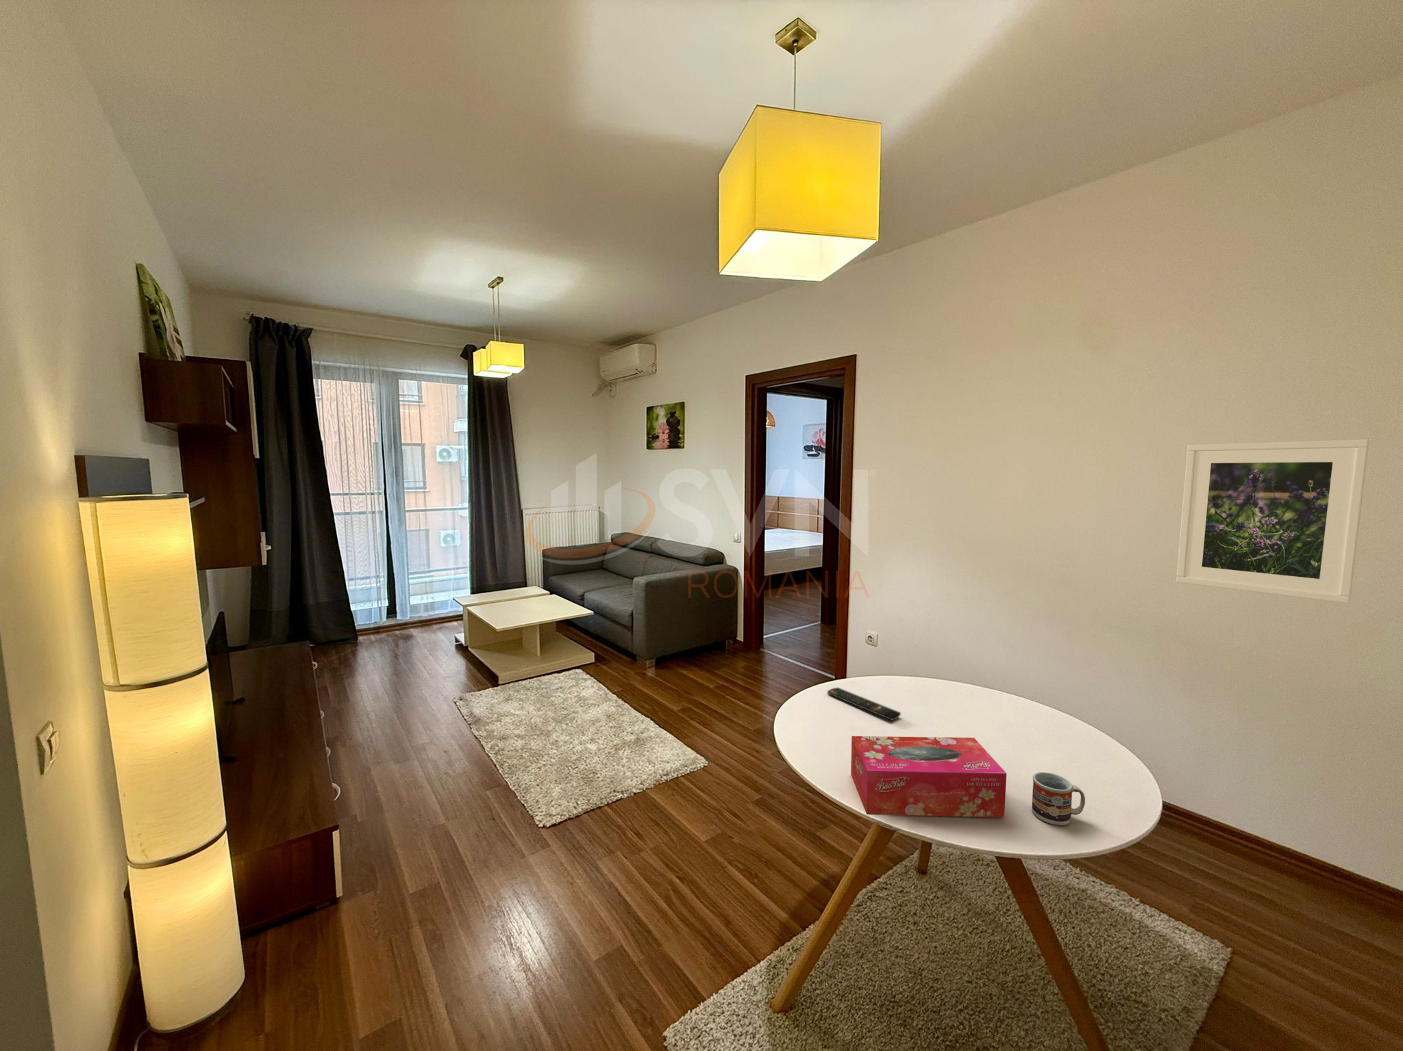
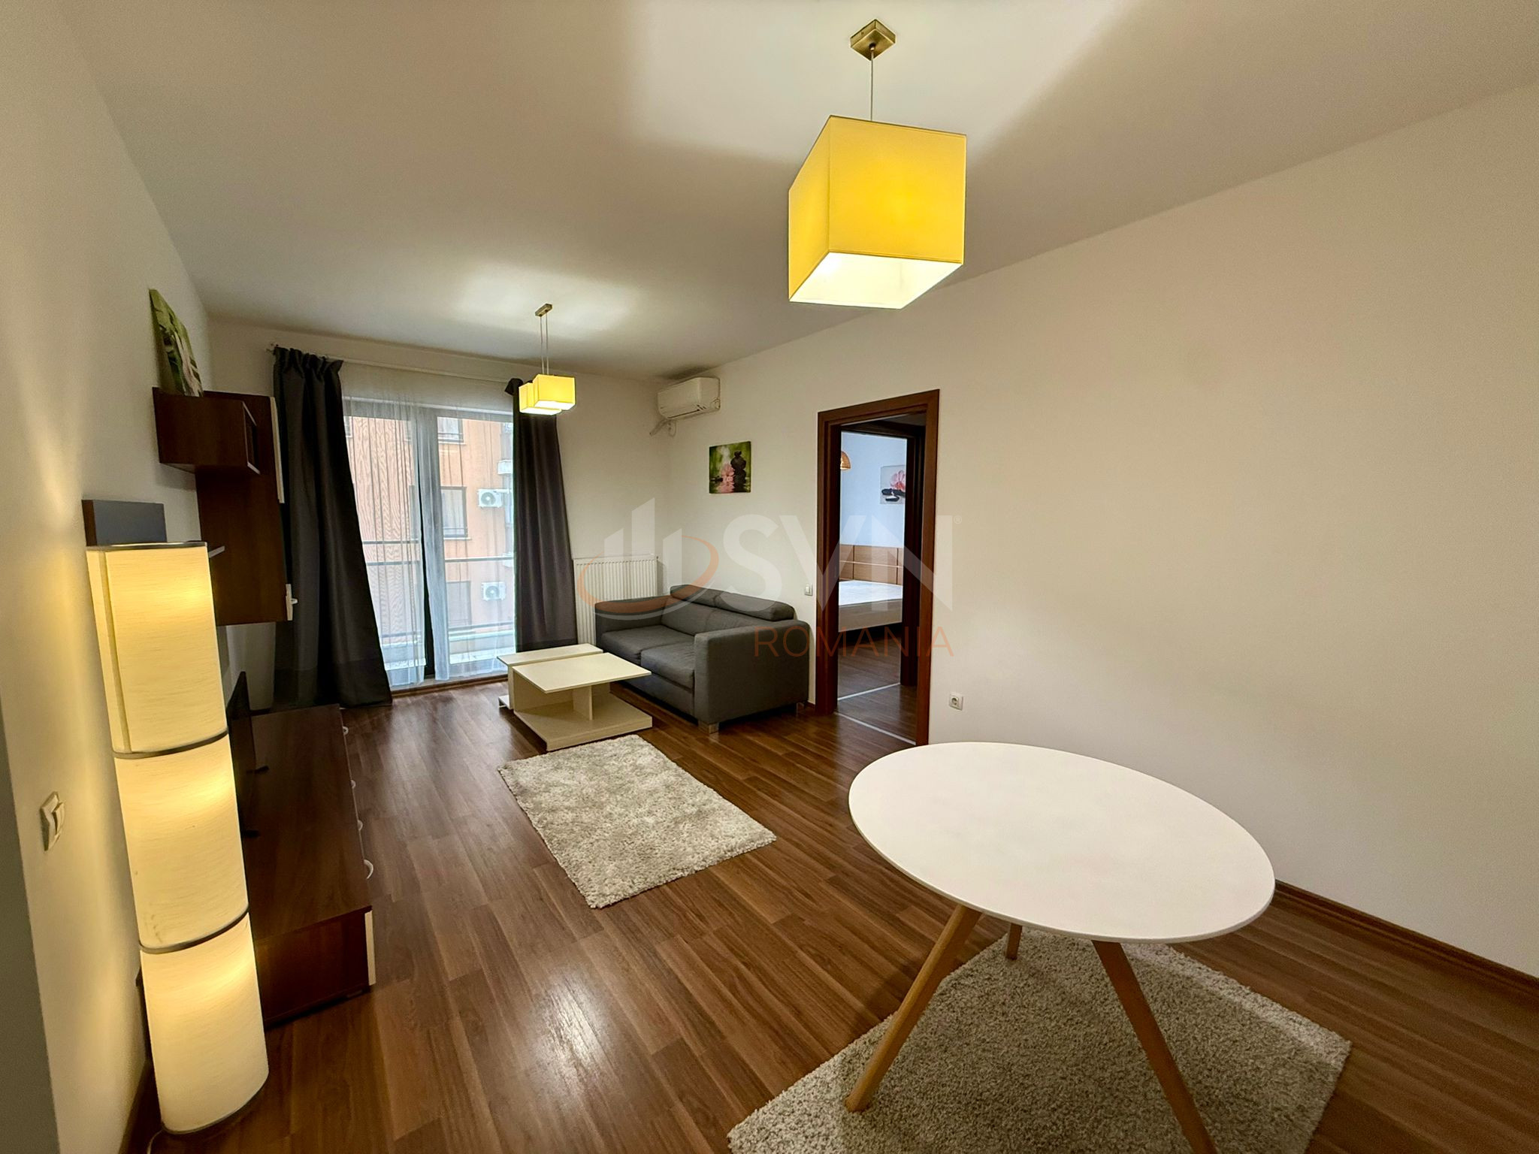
- cup (1058, 798)
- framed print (1263, 518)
- tissue box (922, 774)
- remote control (861, 703)
